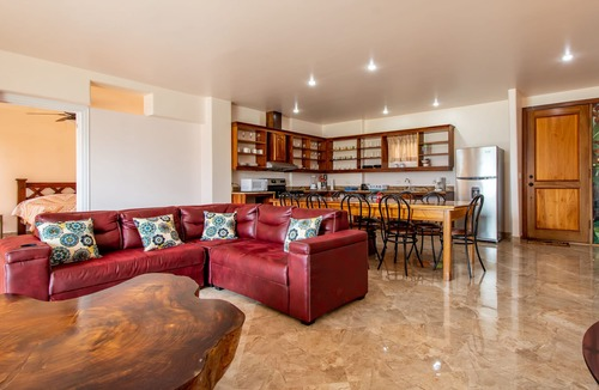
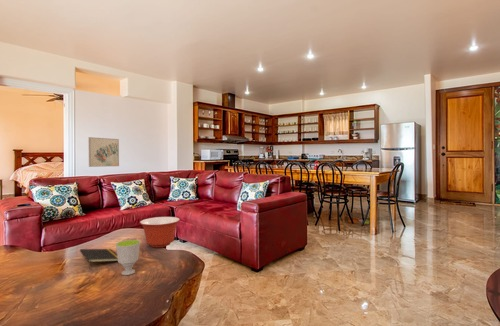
+ notepad (100, 254)
+ wall art (104, 152)
+ cup (128, 257)
+ mixing bowl (160, 232)
